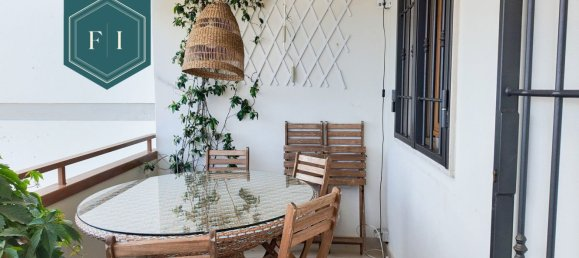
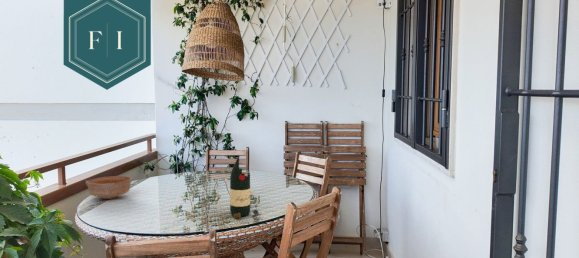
+ bowl (109, 188)
+ bottle (242, 185)
